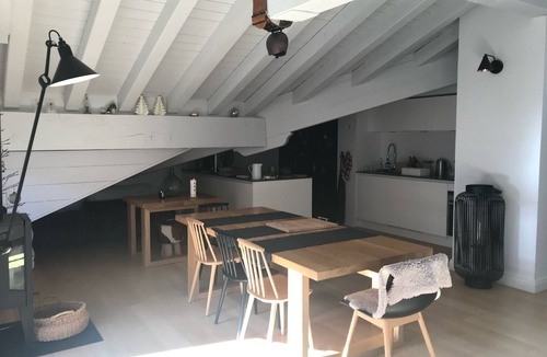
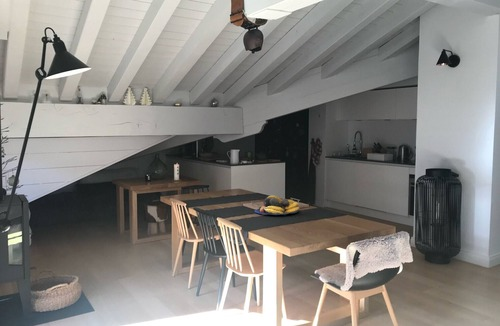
+ fruit bowl (276, 203)
